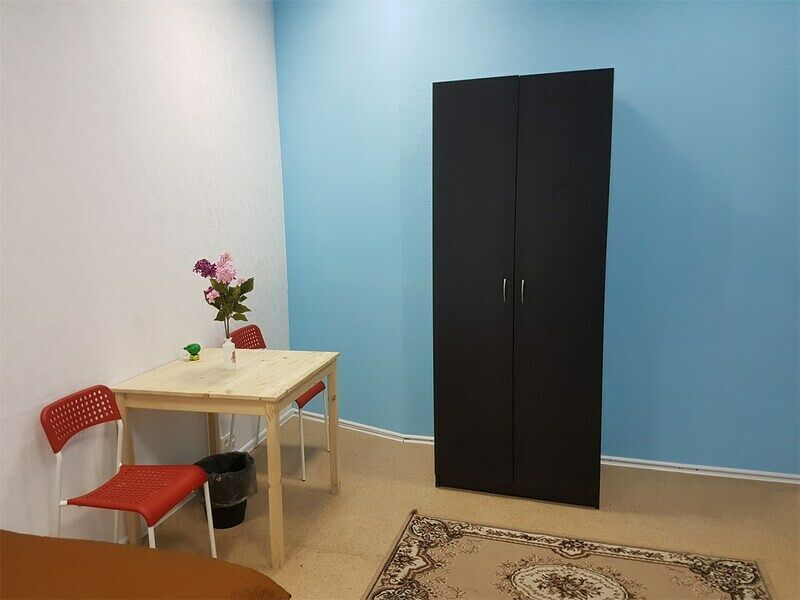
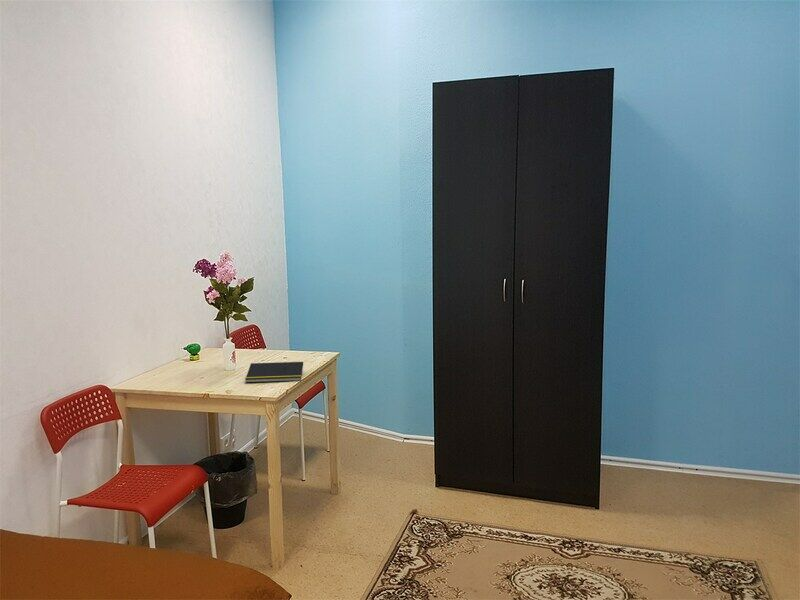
+ notepad (275, 371)
